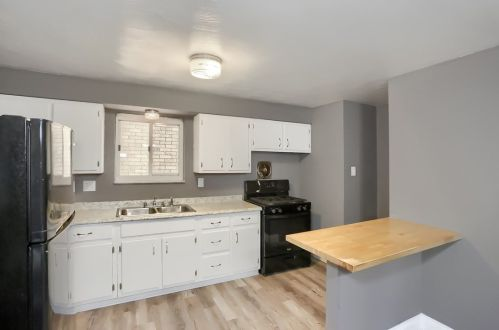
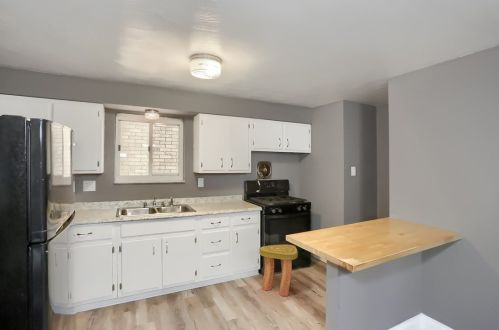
+ stool (282, 268)
